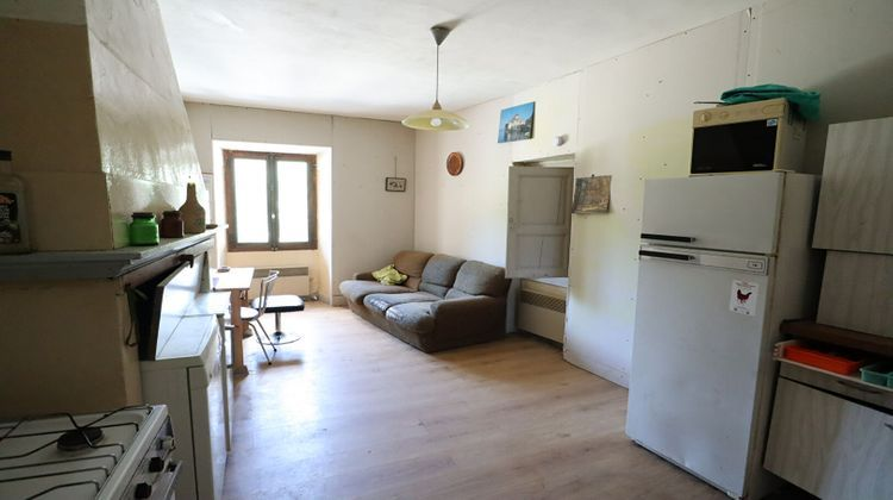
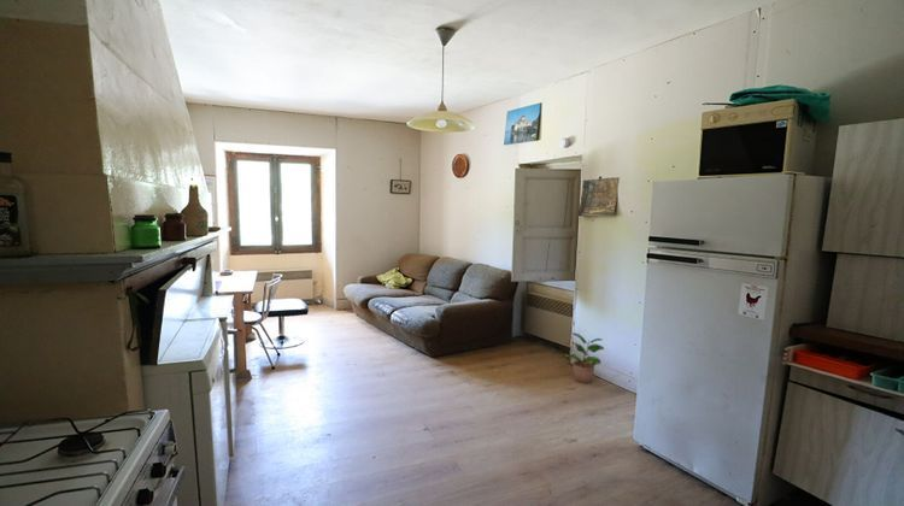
+ potted plant (586, 358)
